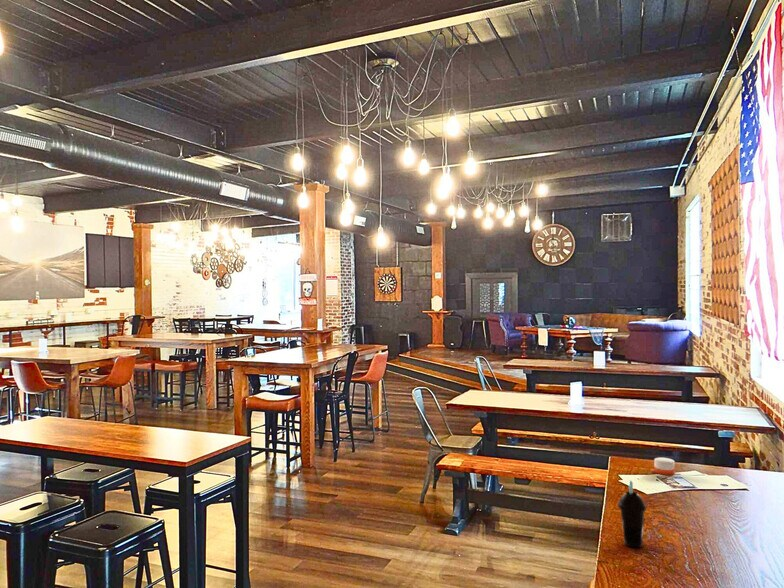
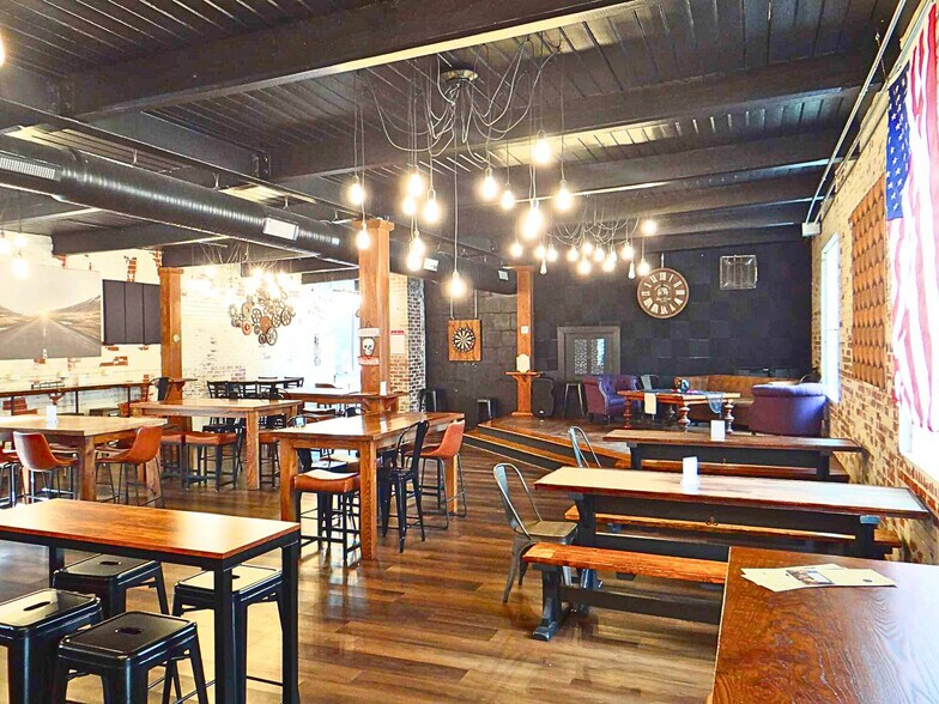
- candle (664, 459)
- cup (631, 512)
